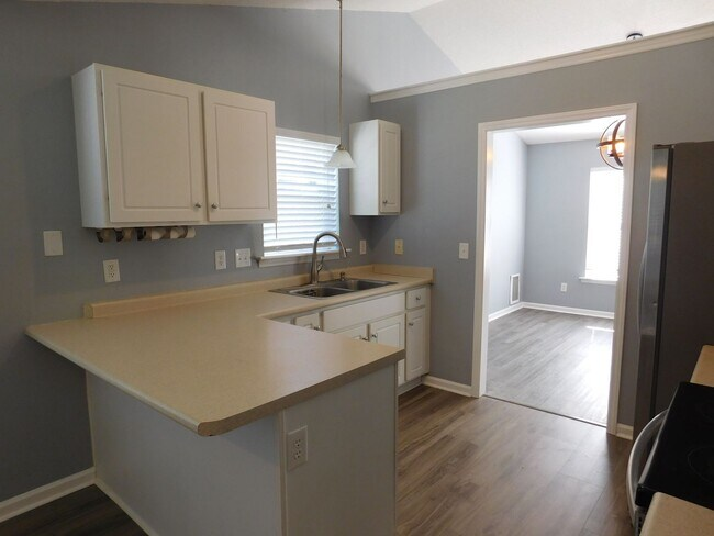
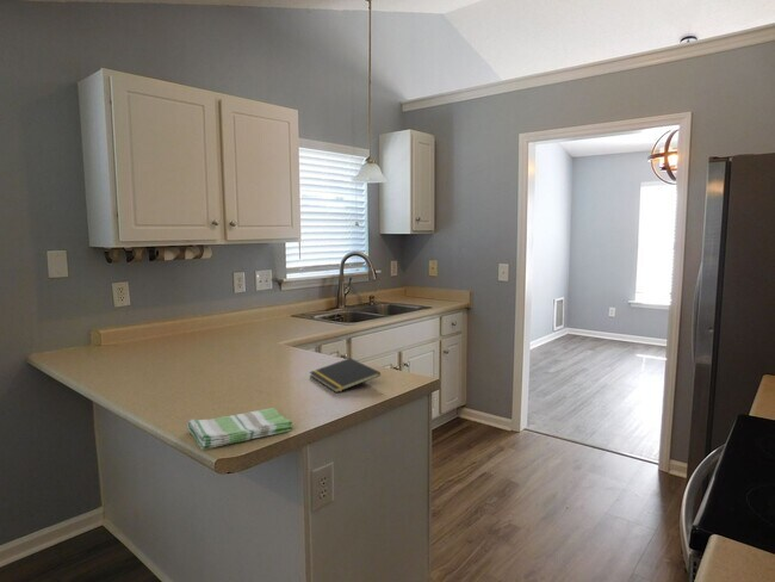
+ notepad (343, 373)
+ dish towel (240, 423)
